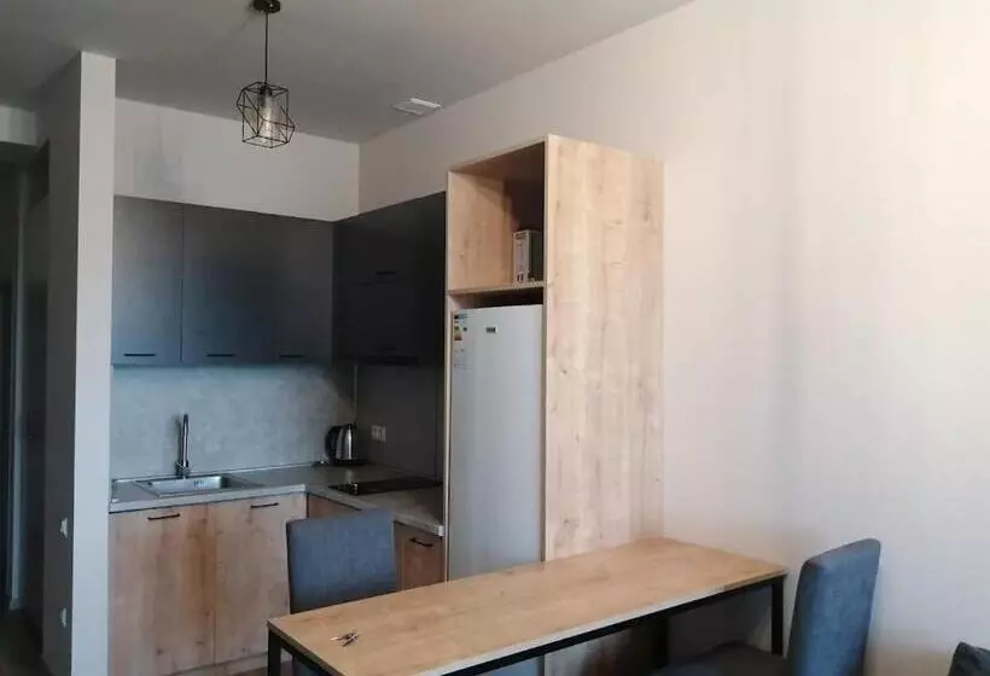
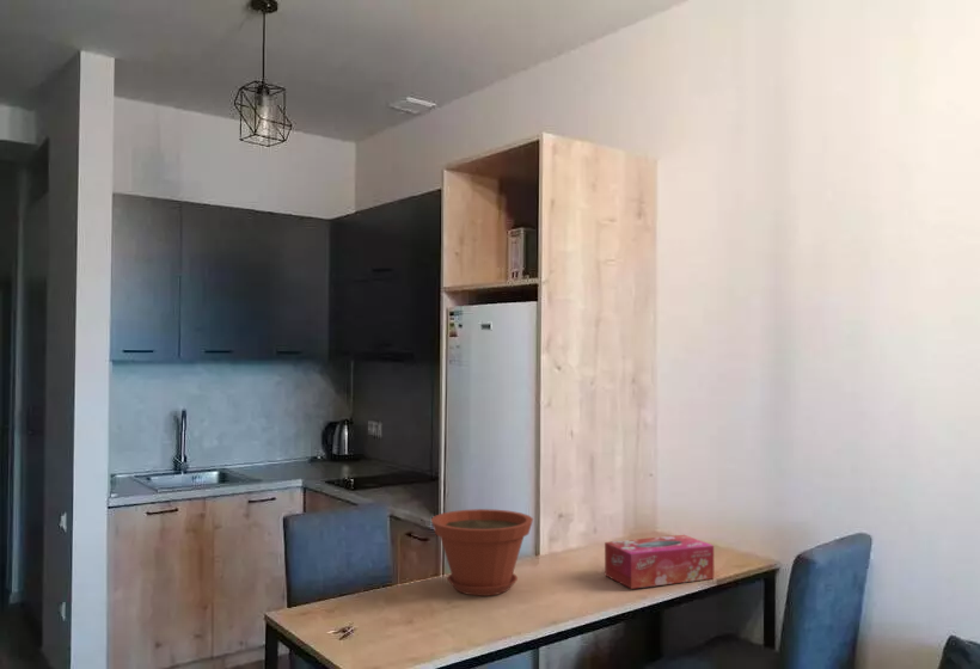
+ tissue box (659, 560)
+ plant pot (482, 553)
